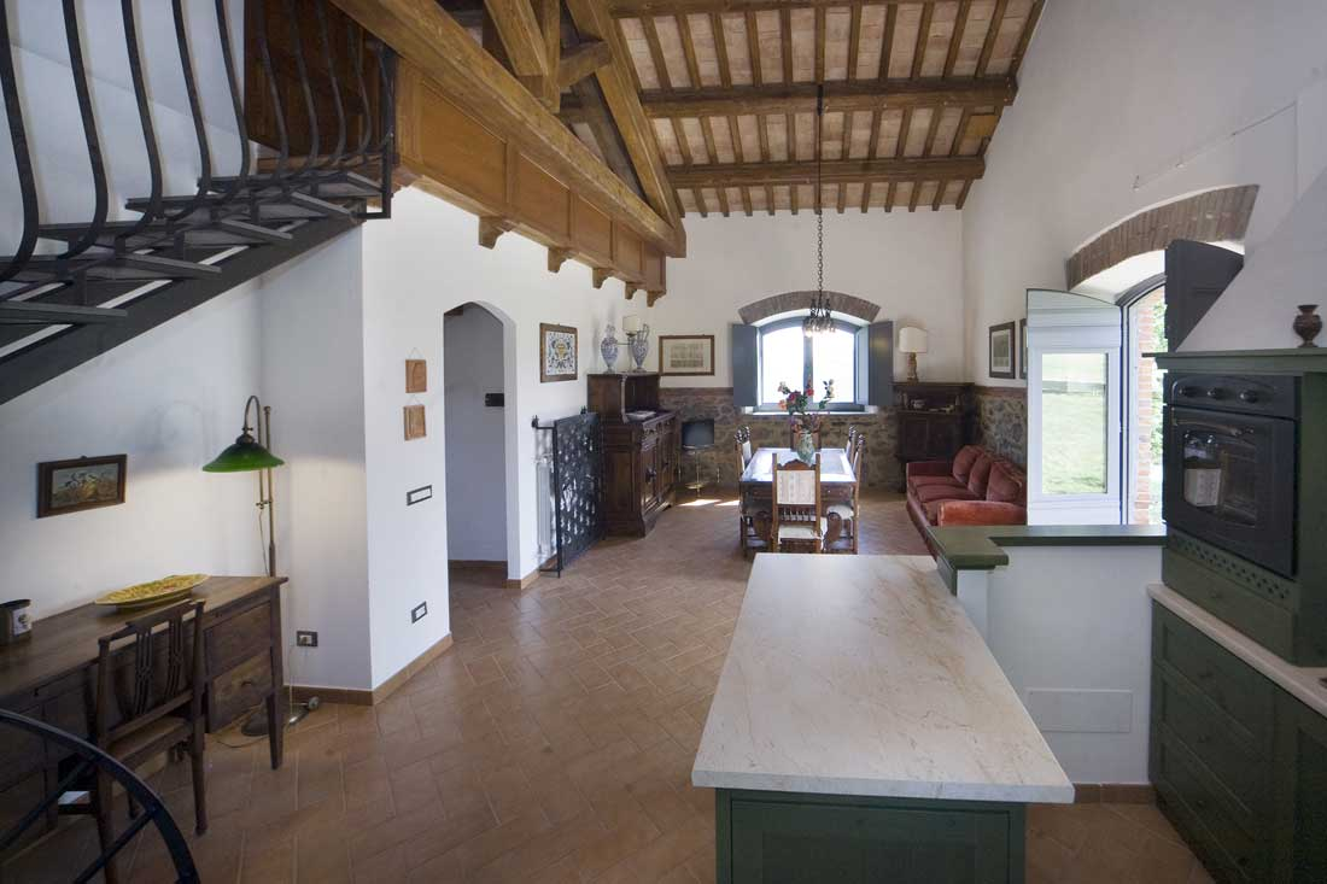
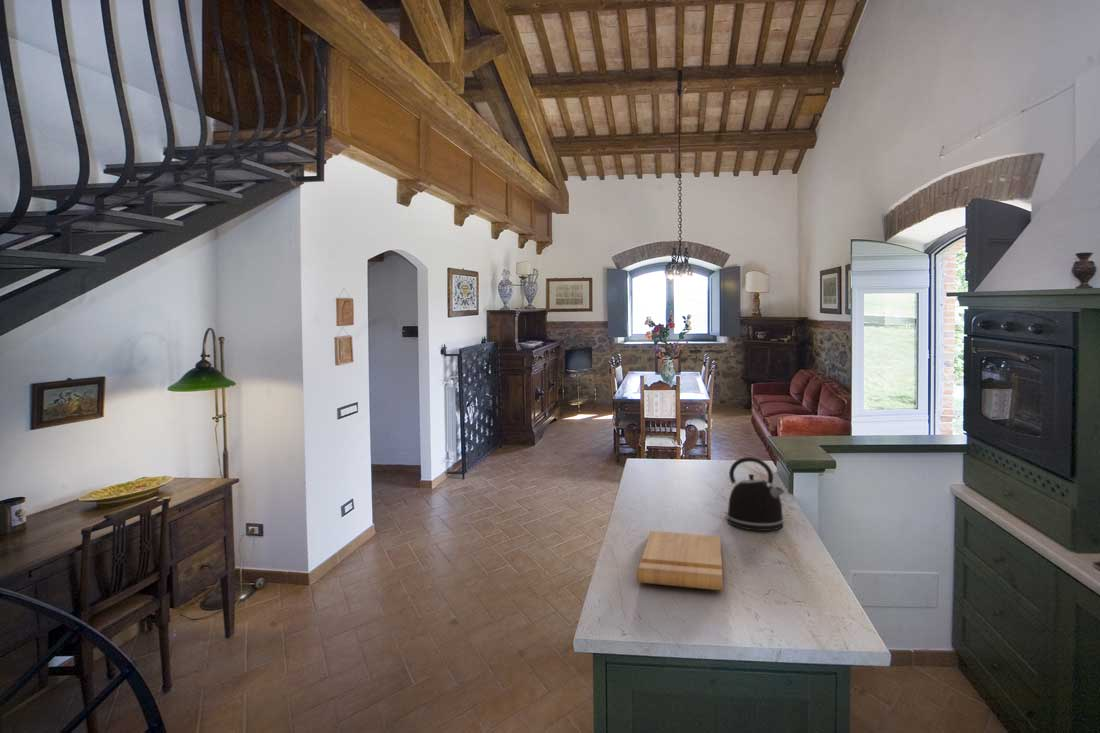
+ cutting board (682, 557)
+ kettle (754, 490)
